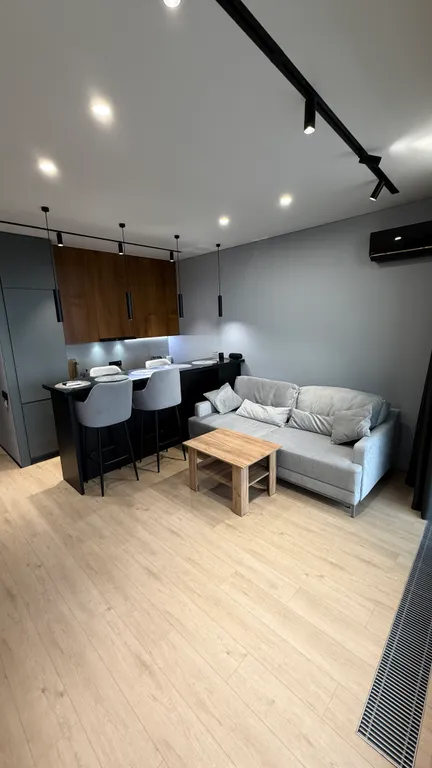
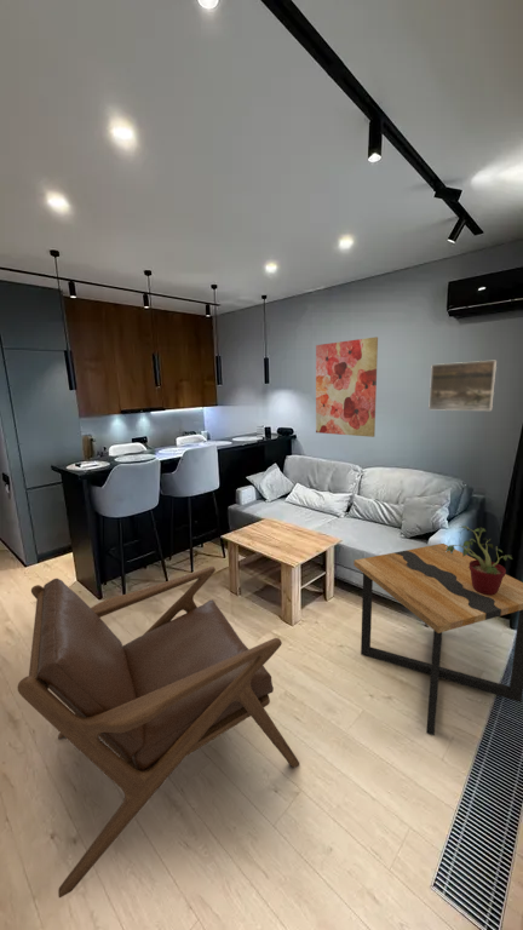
+ wall art (344, 389)
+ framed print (460, 386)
+ lounge chair (163, 670)
+ potted plant (476, 559)
+ side table (437, 626)
